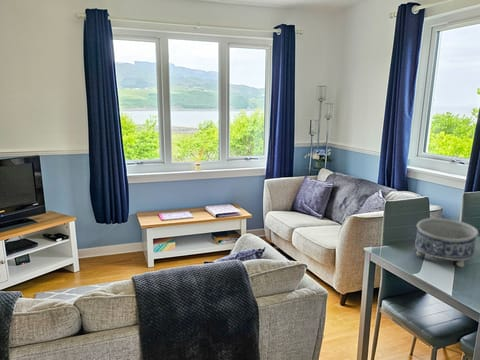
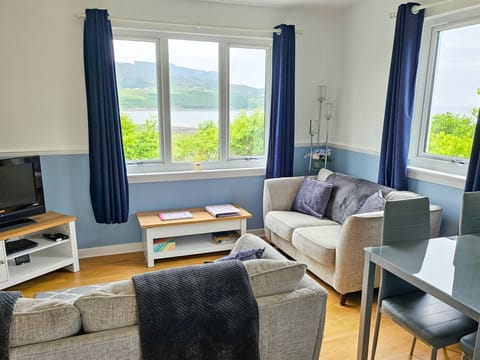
- decorative bowl (445, 240)
